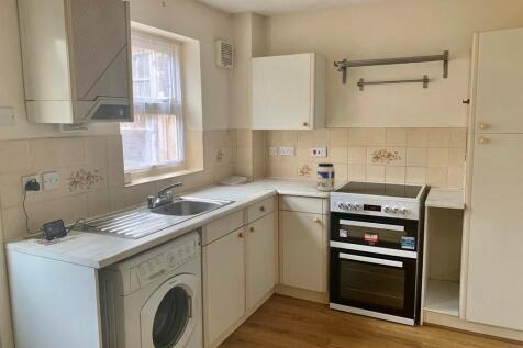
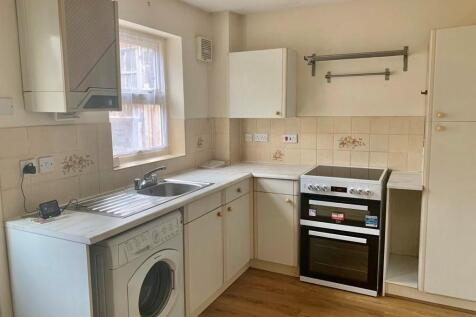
- jar (325, 177)
